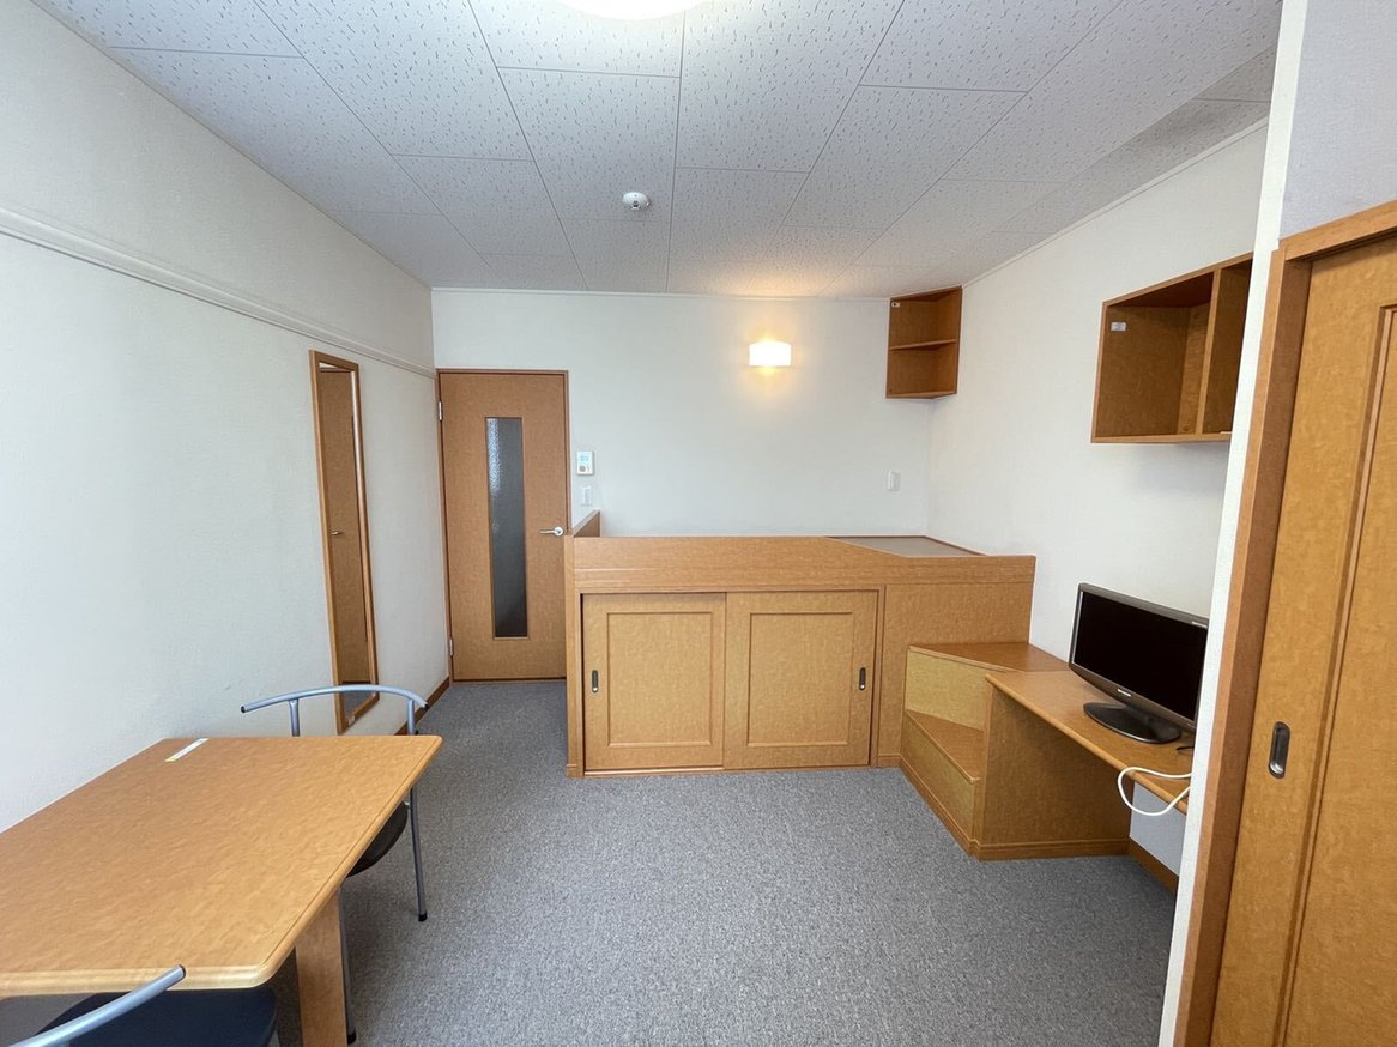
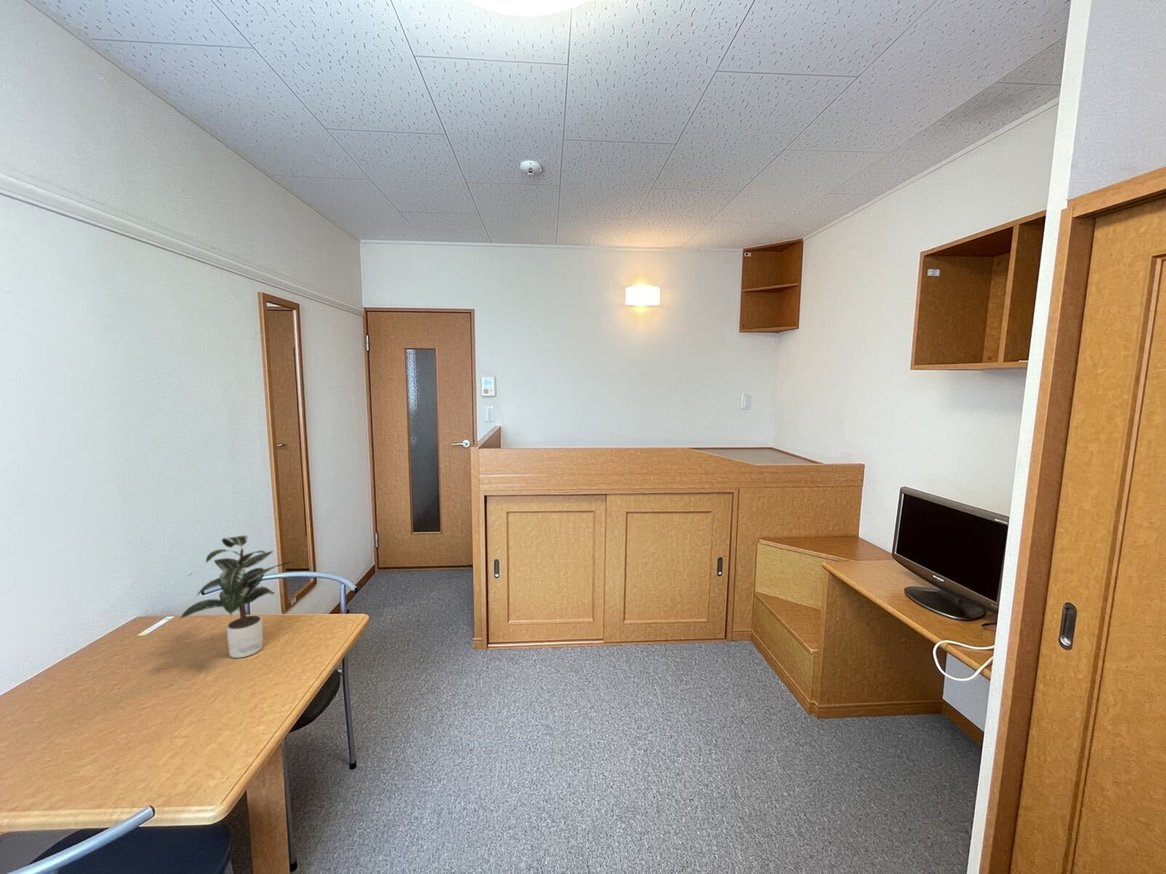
+ potted plant (238, 599)
